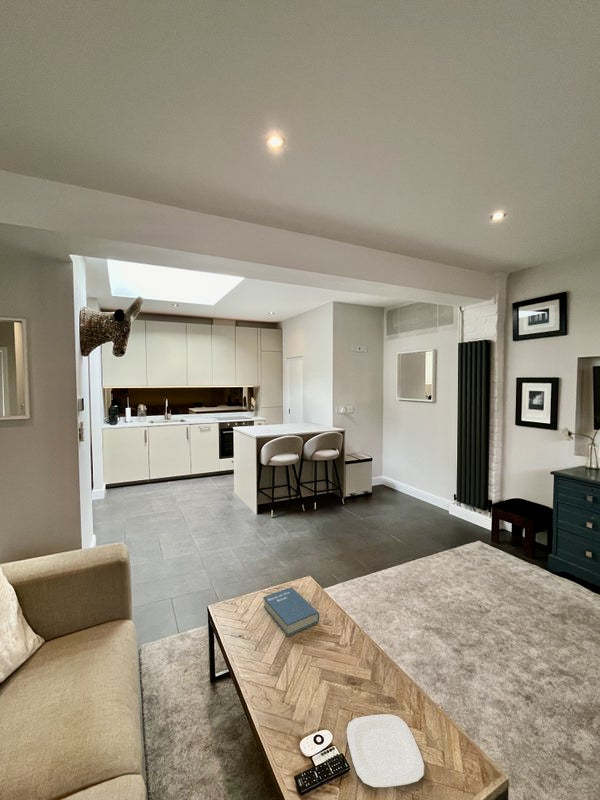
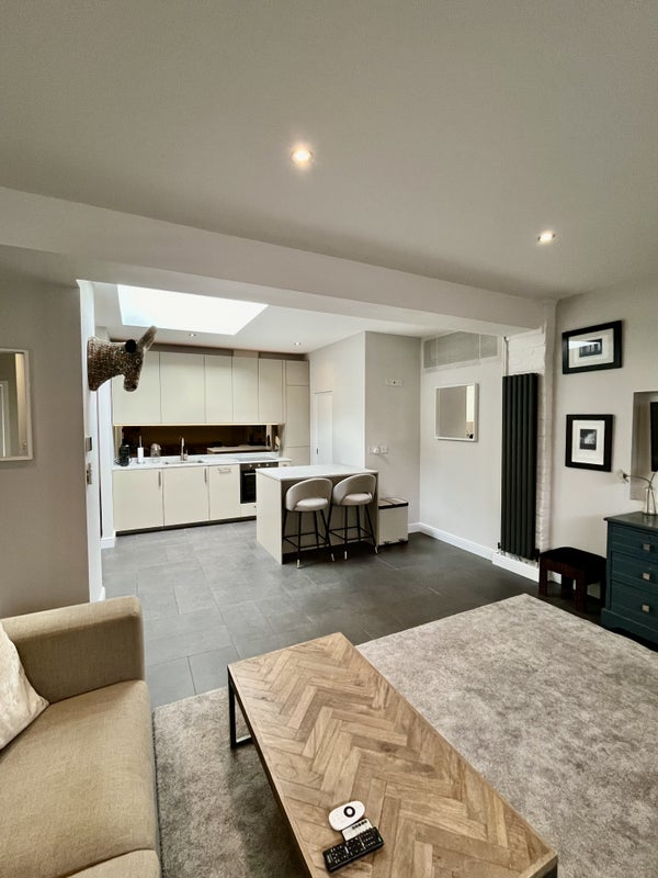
- plate (383, 748)
- book (290, 609)
